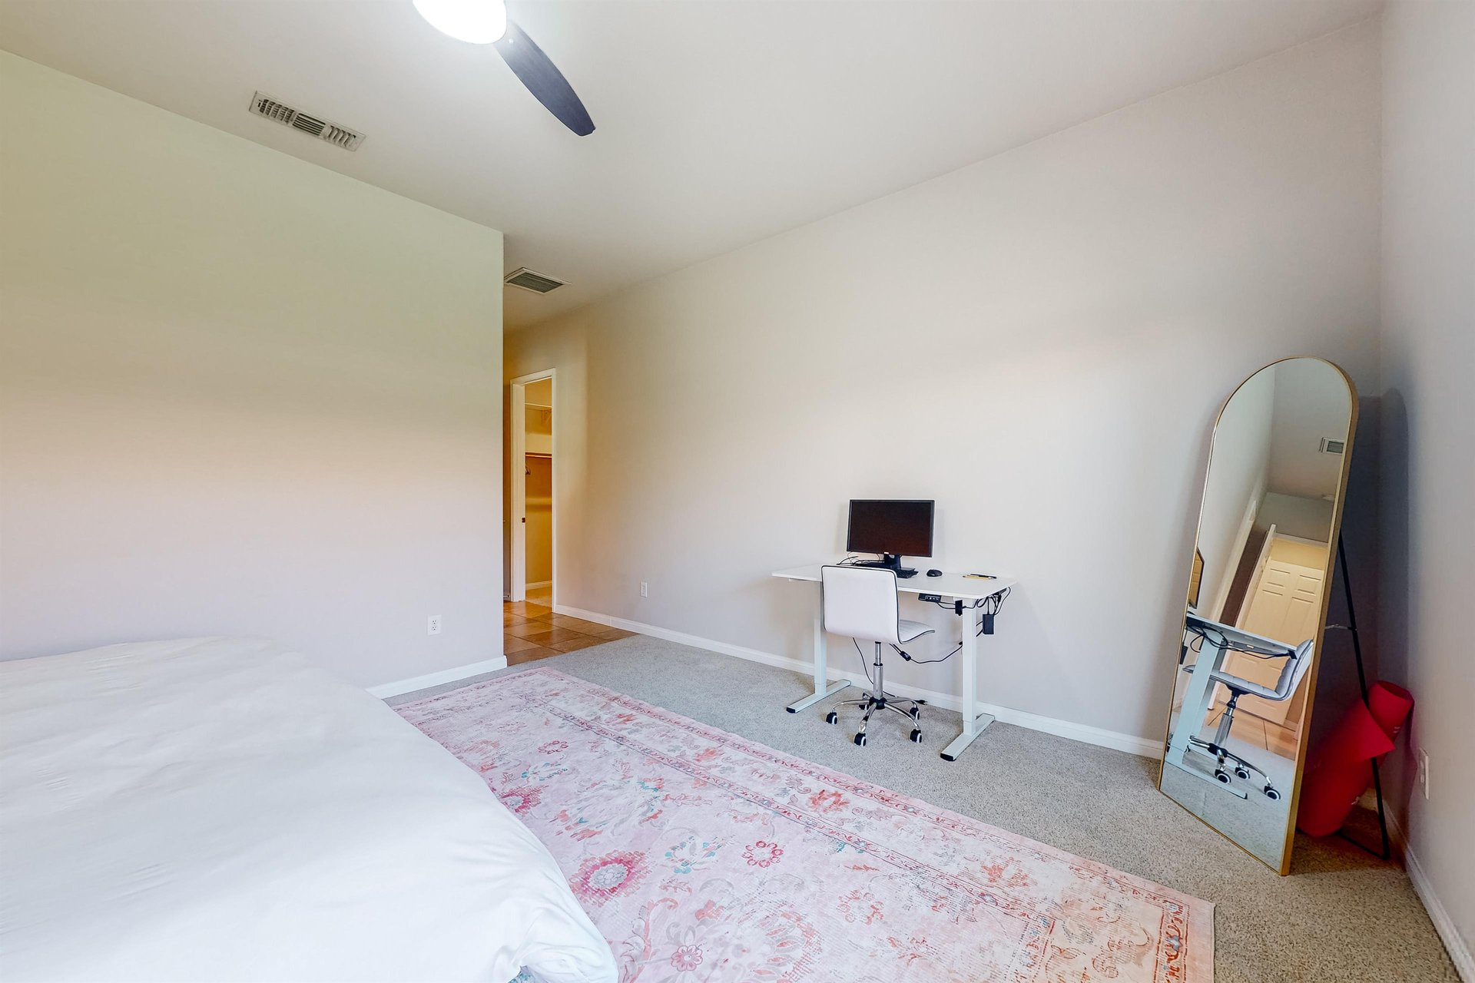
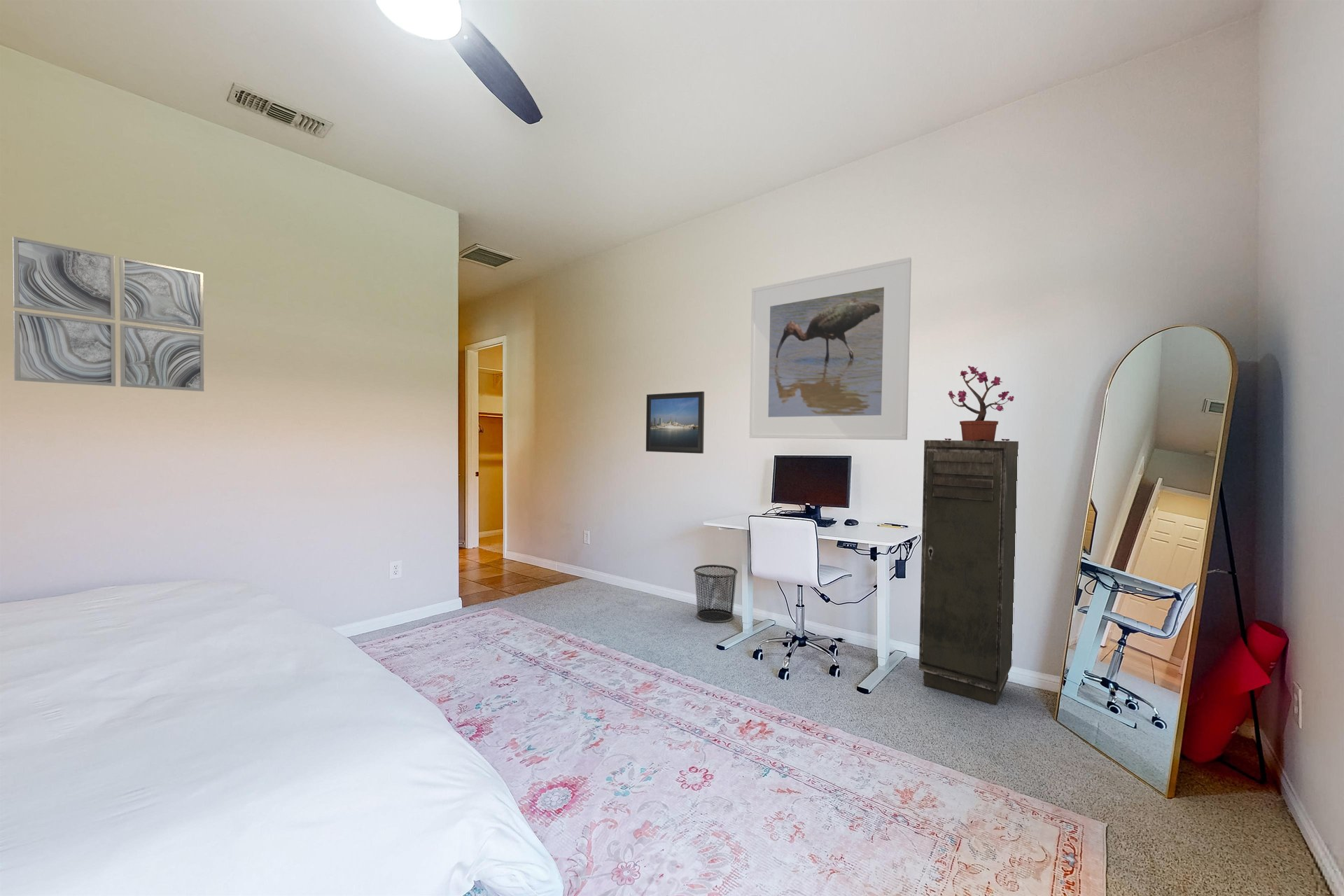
+ potted plant (981, 403)
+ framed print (822, 357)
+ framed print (673, 423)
+ wall art (115, 323)
+ waste bin (715, 593)
+ storage cabinet (968, 562)
